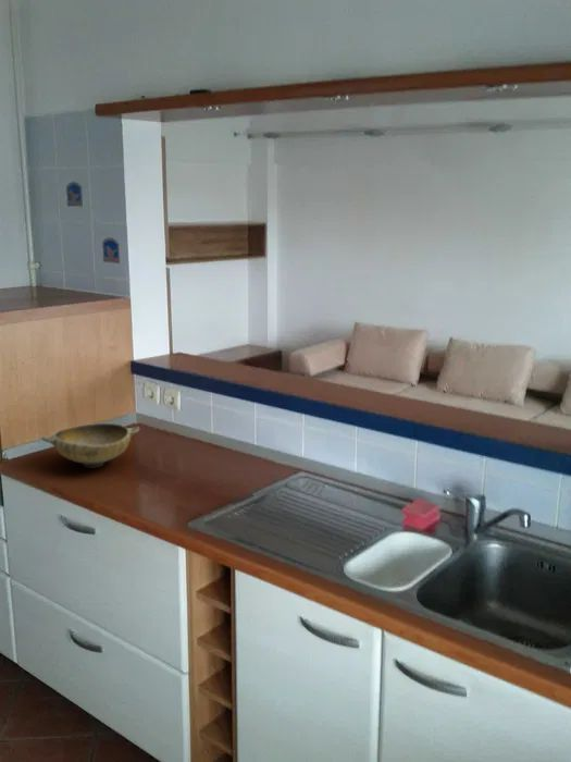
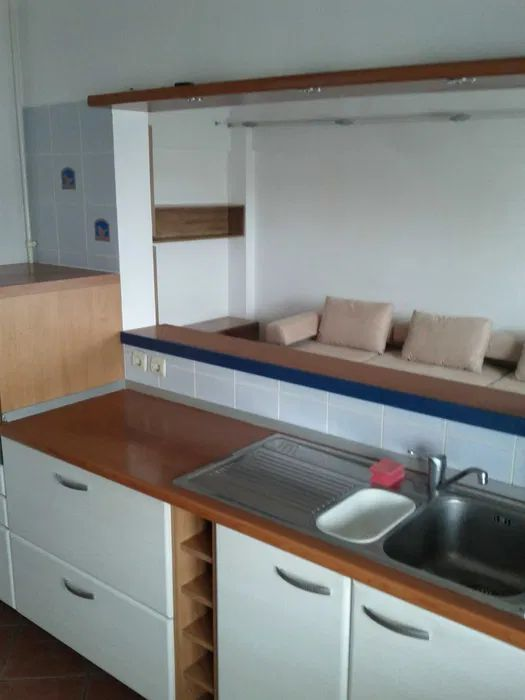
- bowl (92, 447)
